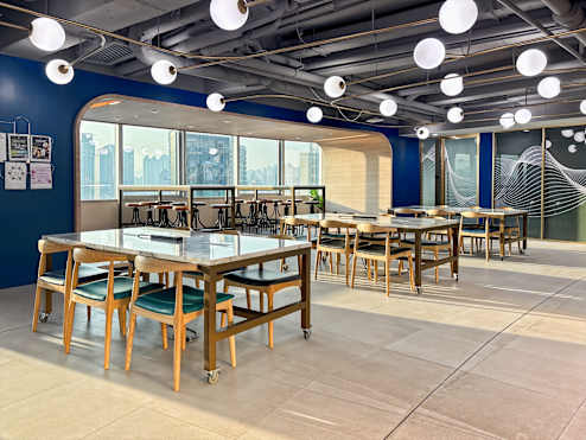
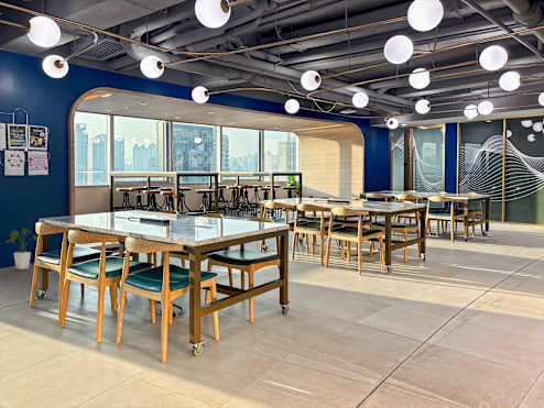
+ house plant (24, 247)
